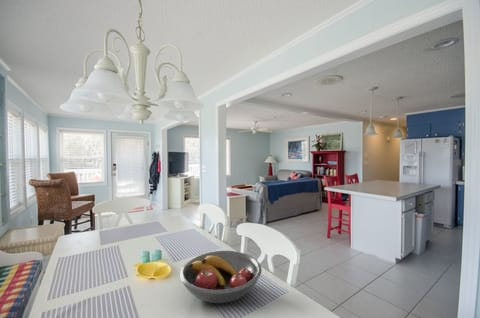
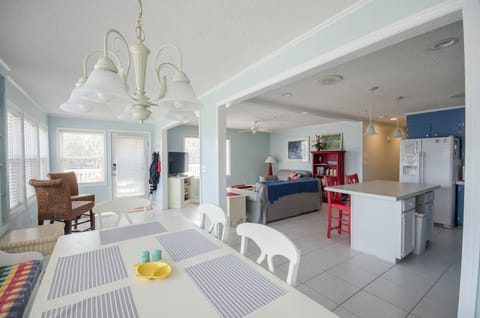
- fruit bowl (221, 275)
